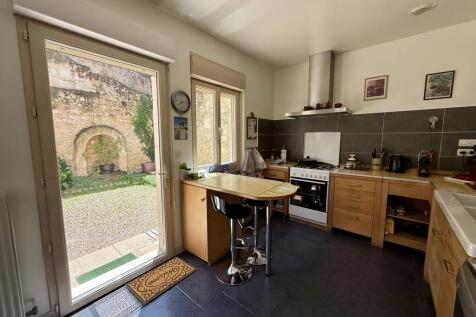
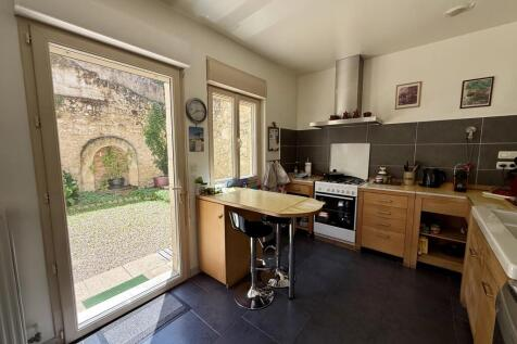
- doormat (162, 276)
